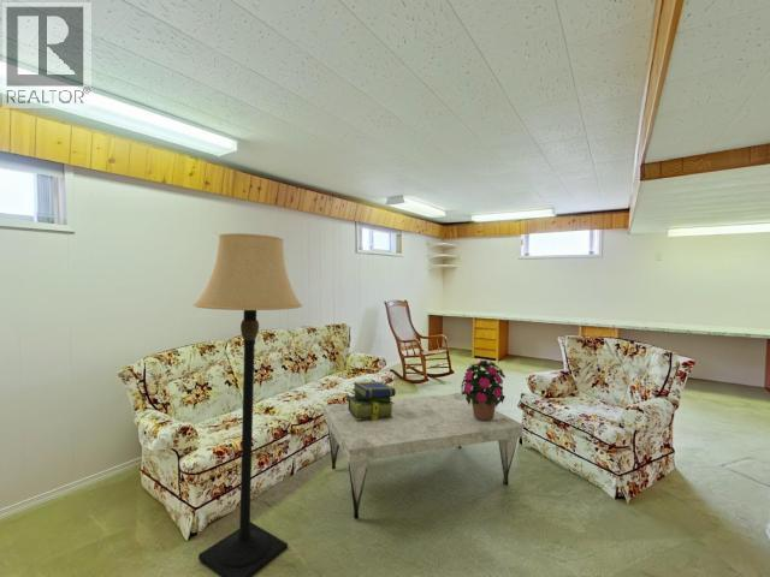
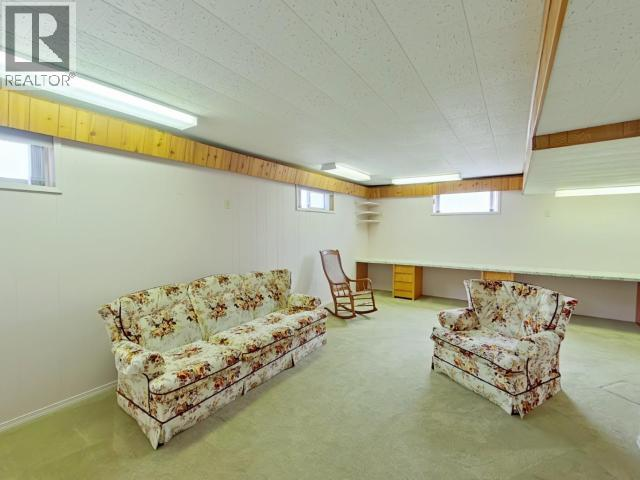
- coffee table (417, 444)
- potted flower (484, 388)
- lamp (248, 397)
- stack of books (372, 398)
